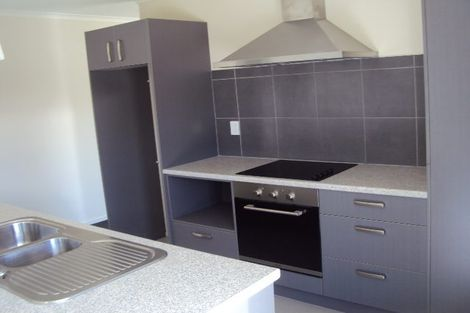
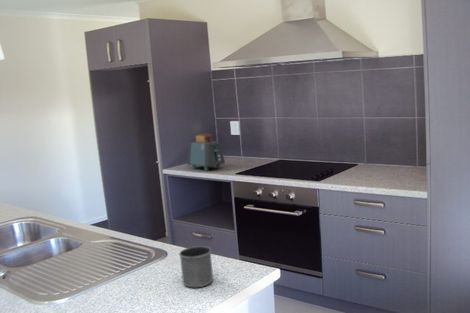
+ mug (193, 265)
+ toaster (204, 151)
